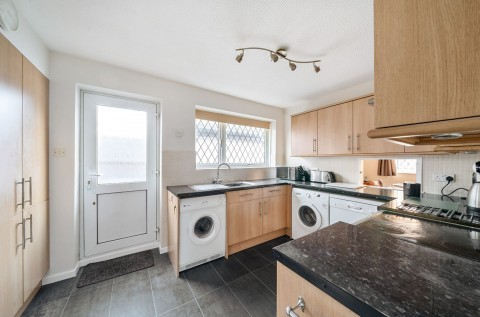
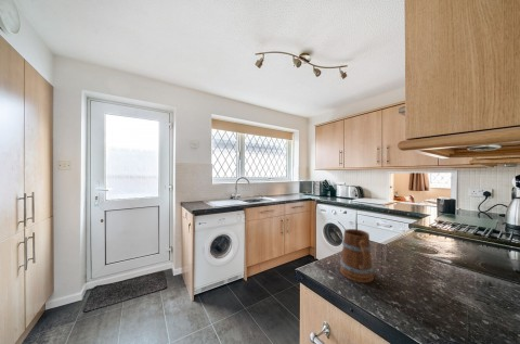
+ mug (358, 255)
